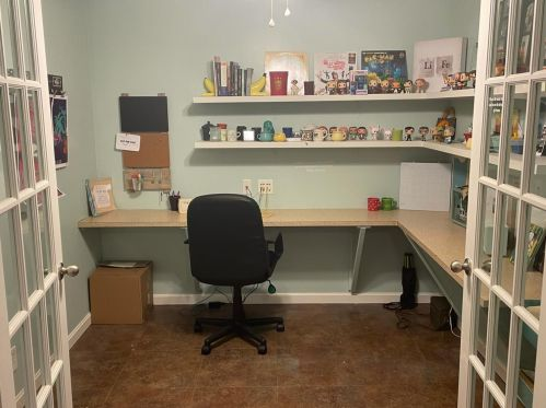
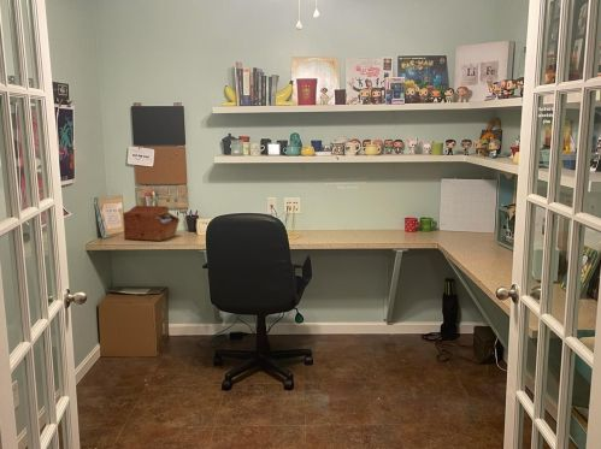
+ sewing box (151, 223)
